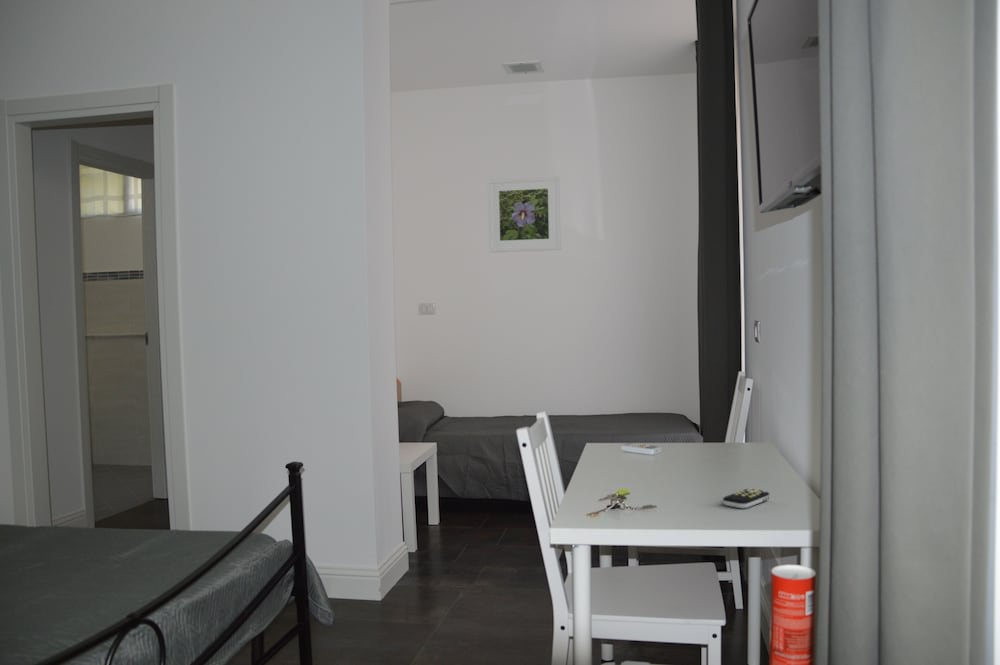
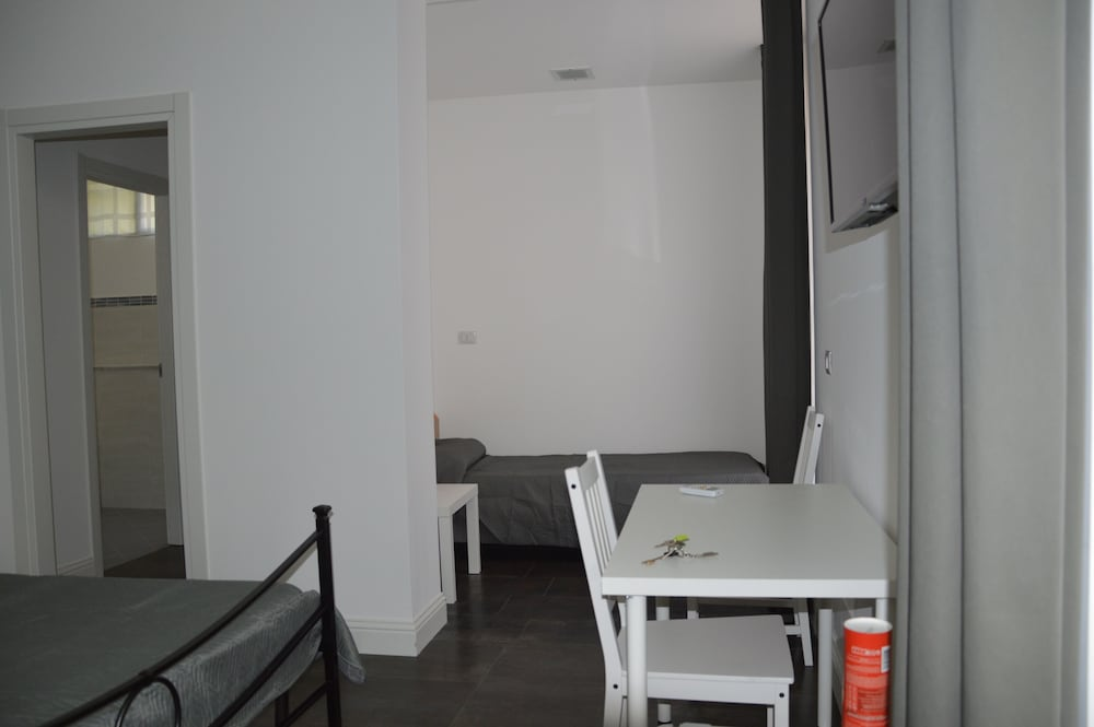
- remote control (746, 497)
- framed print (523, 214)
